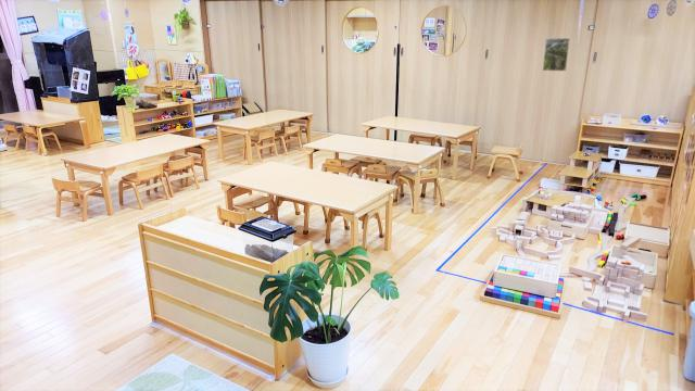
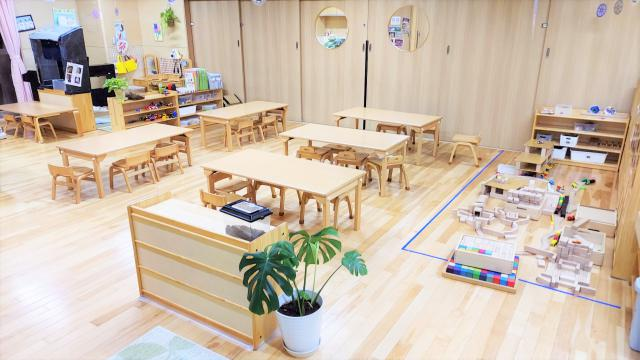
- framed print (556, 54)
